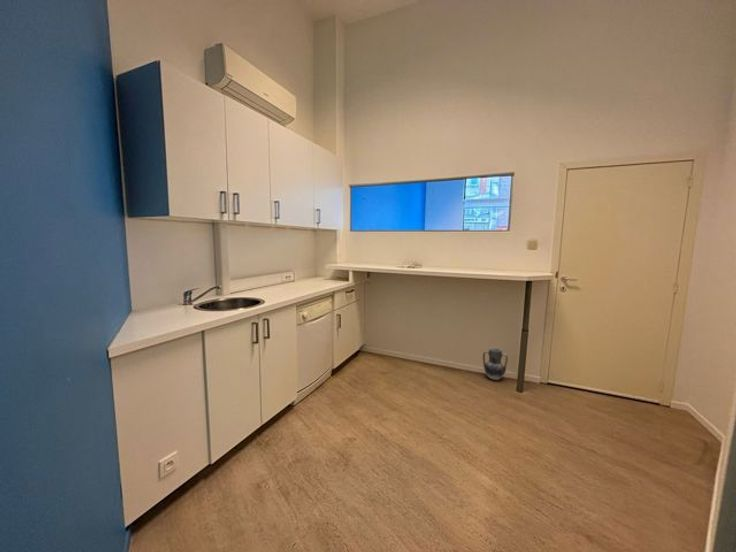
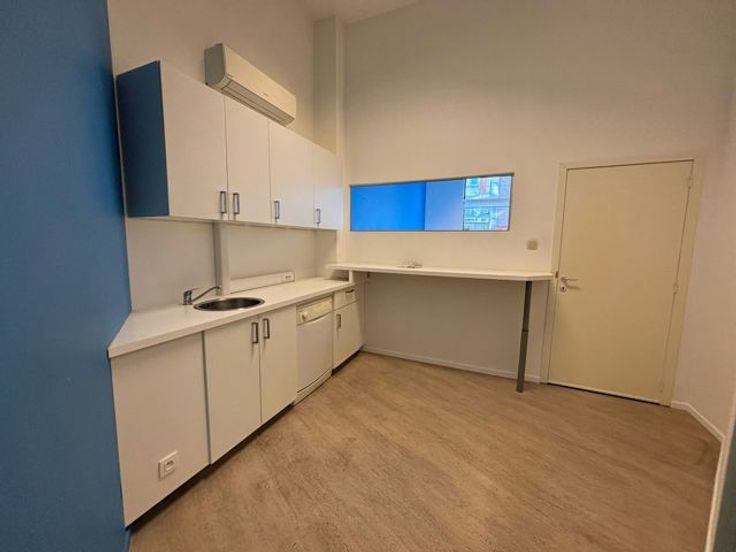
- ceramic jug (494, 363)
